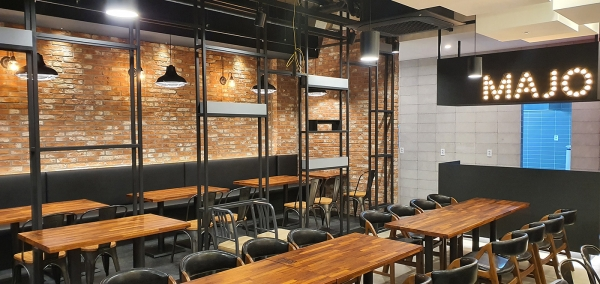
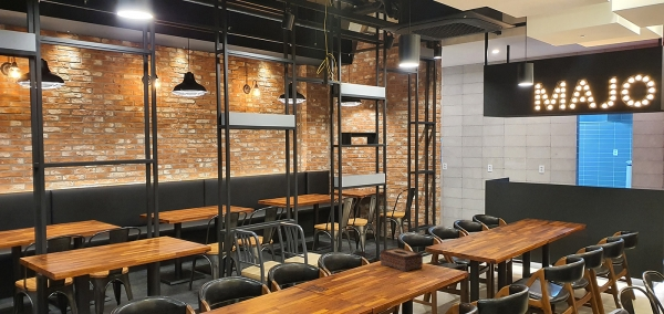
+ tissue box (401, 259)
